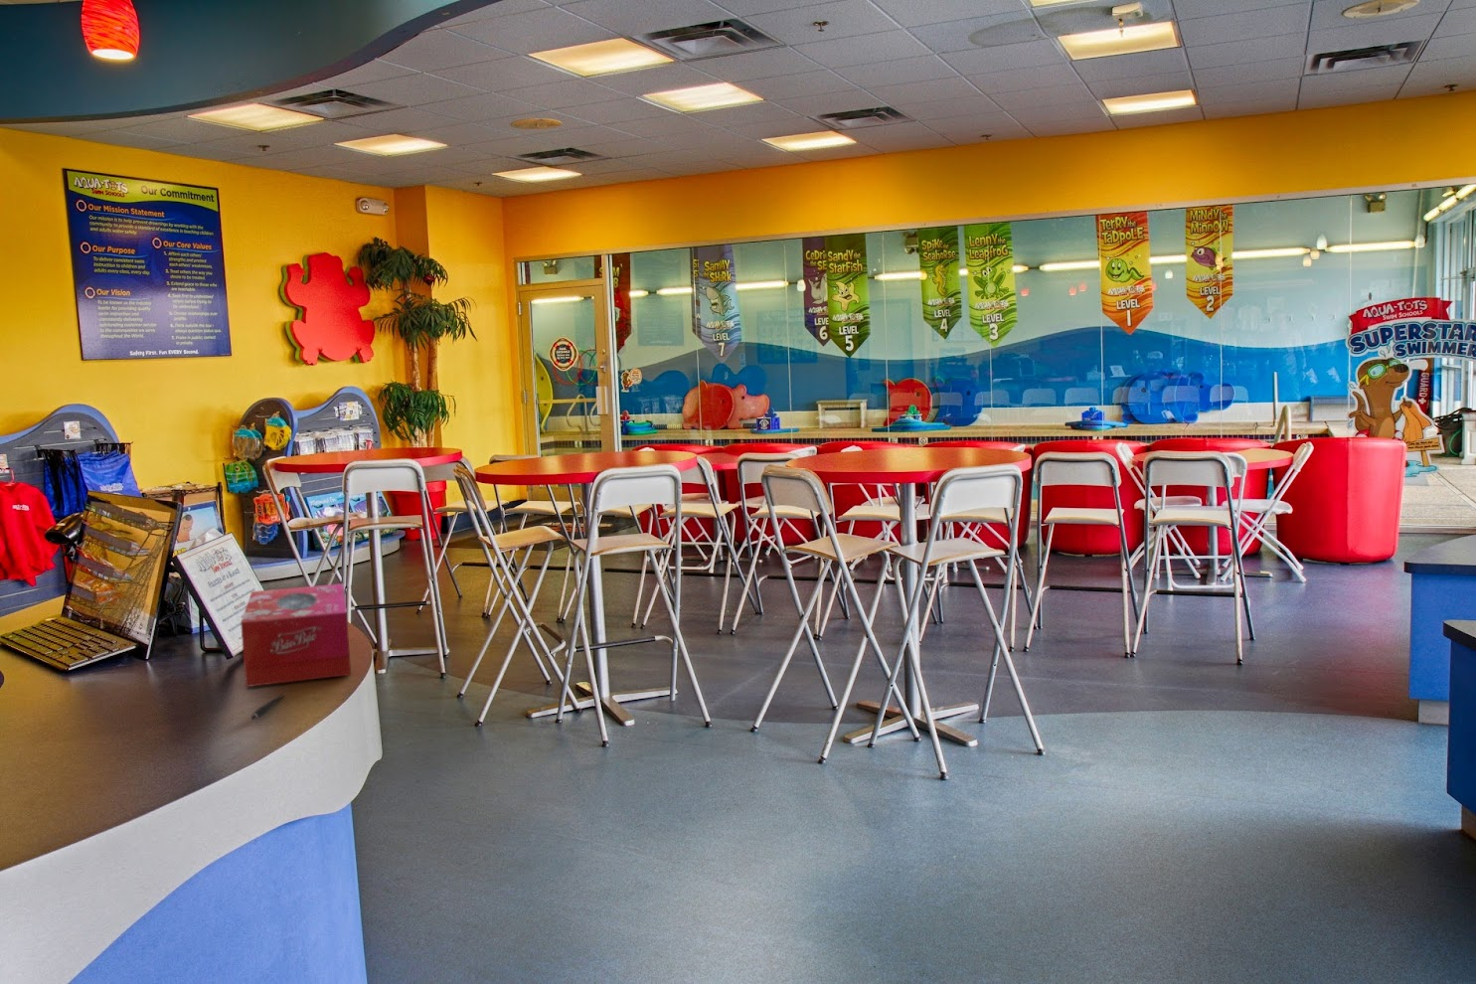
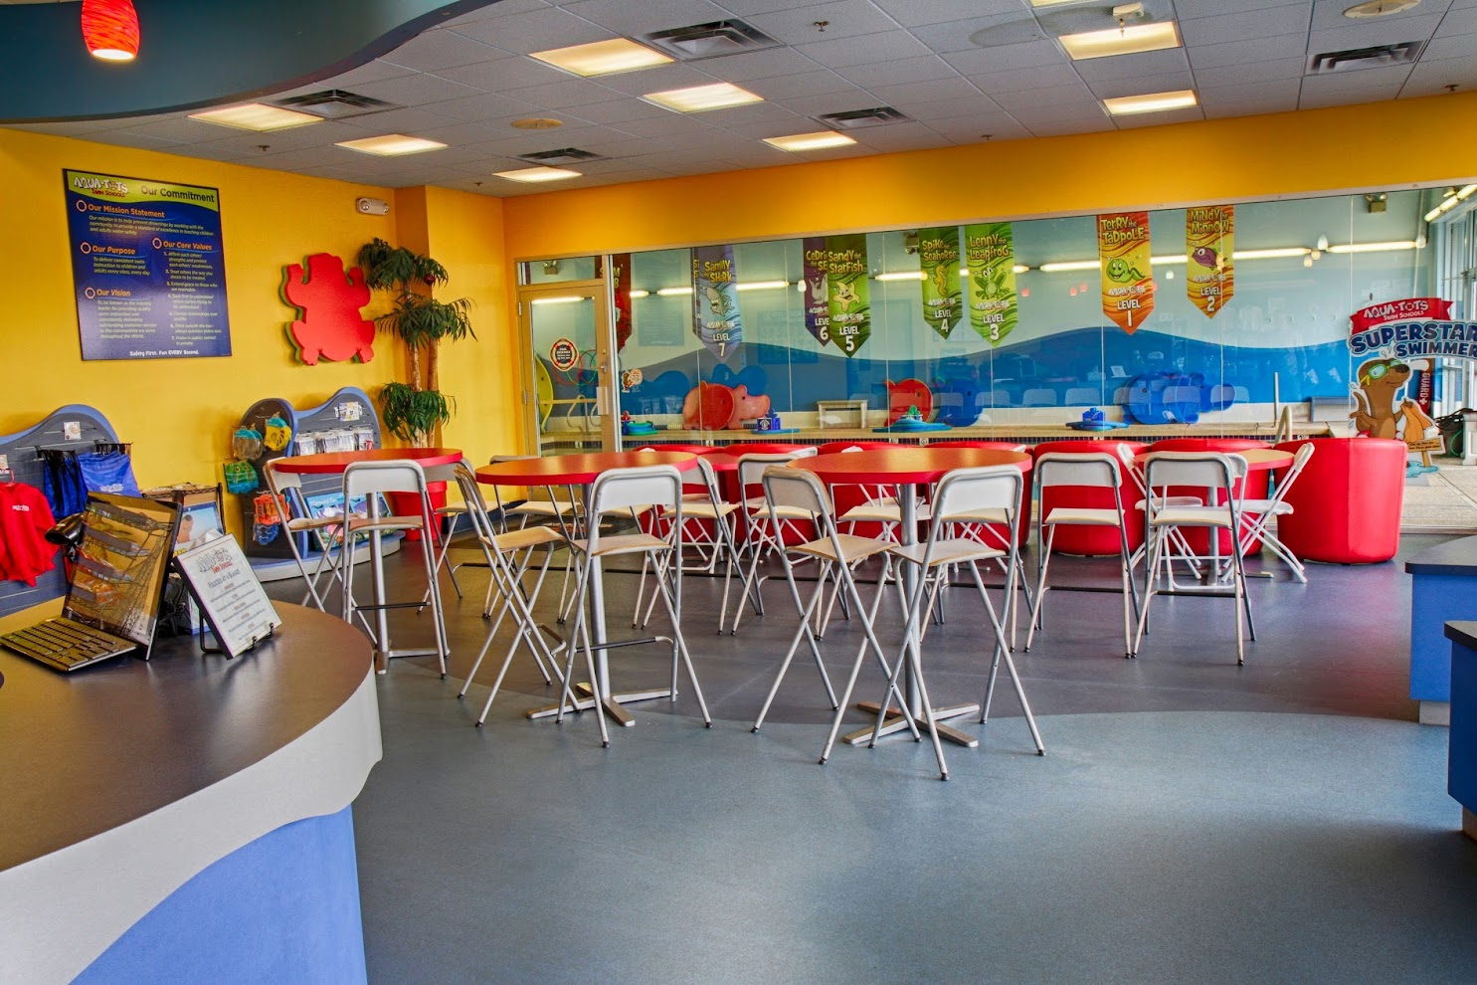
- pen (269, 705)
- tissue box (299, 630)
